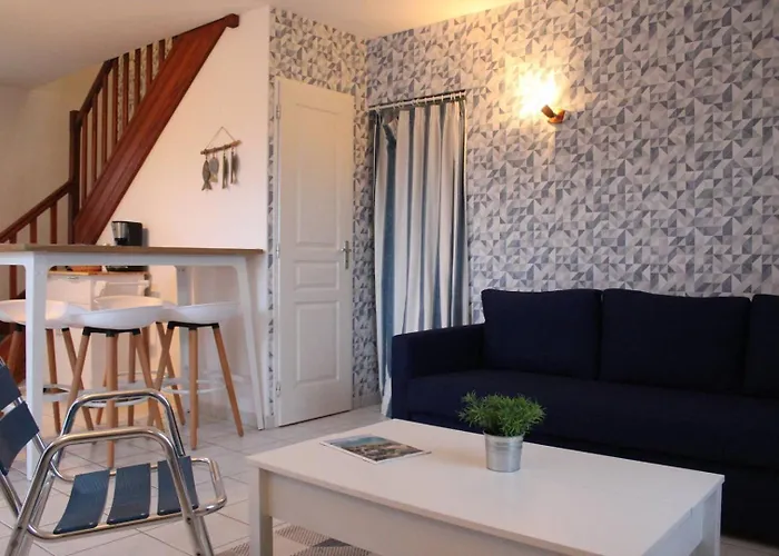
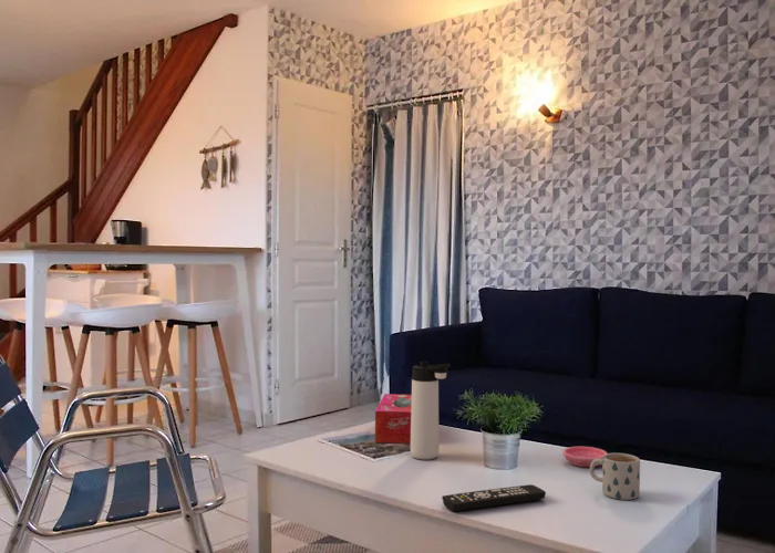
+ mug (613, 474)
+ remote control (494, 498)
+ tissue box (402, 417)
+ saucer (585, 457)
+ thermos bottle (430, 409)
